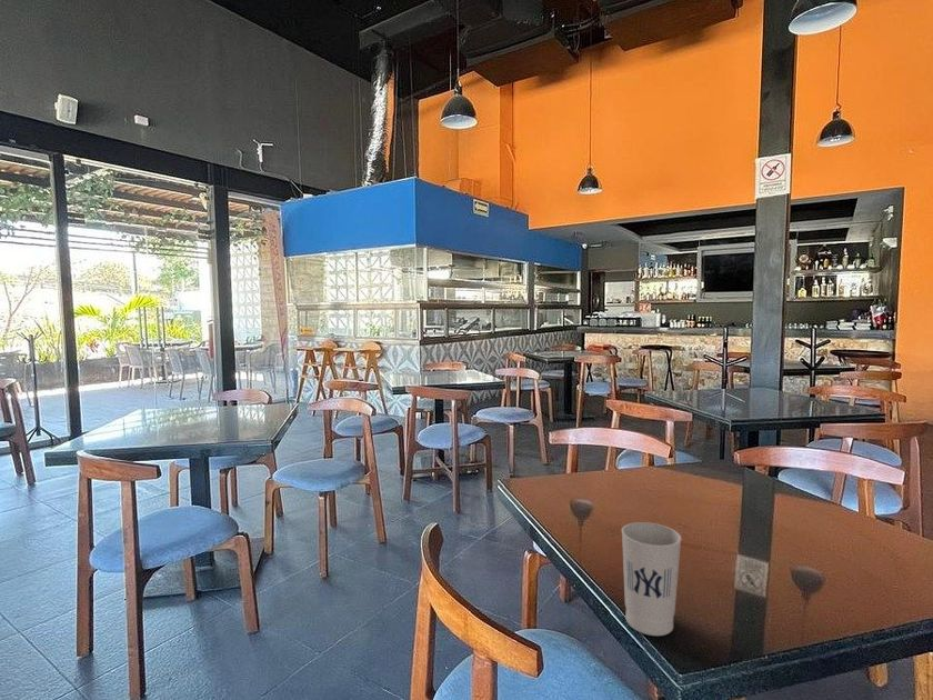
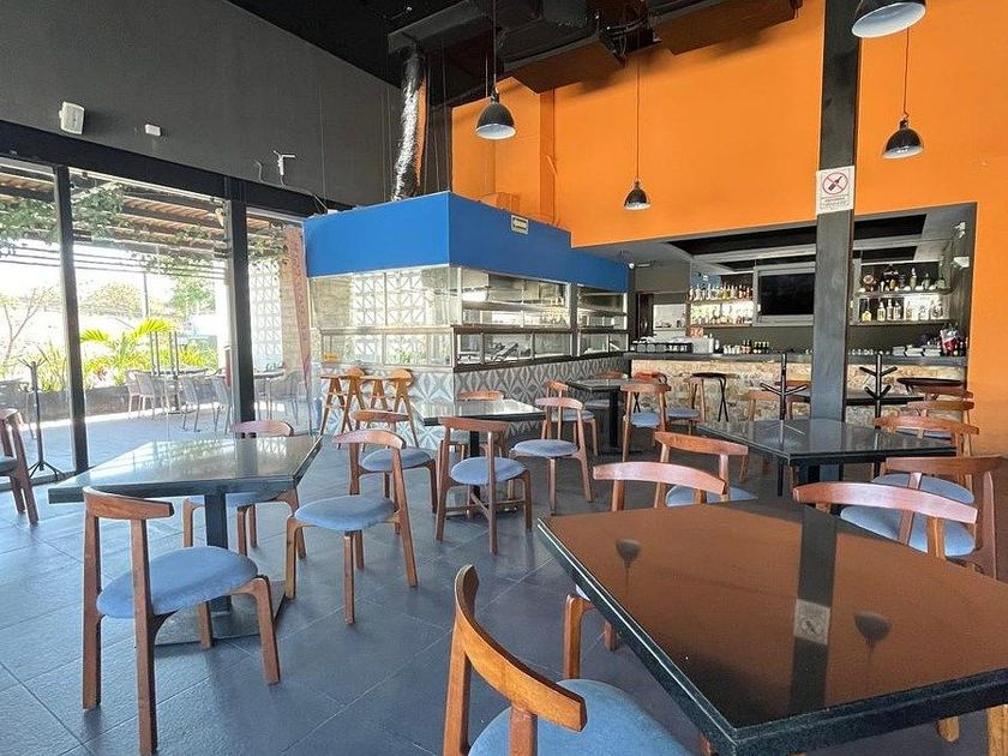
- cup (650, 578)
